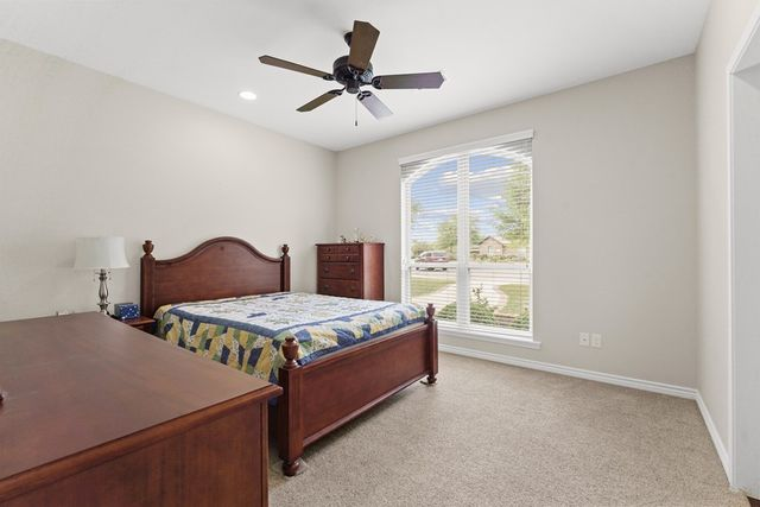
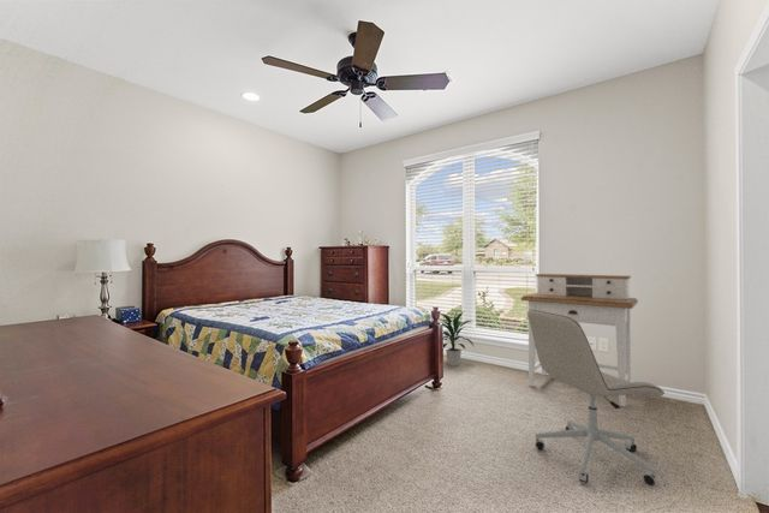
+ desk (582, 322)
+ indoor plant (451, 336)
+ office chair (591, 383)
